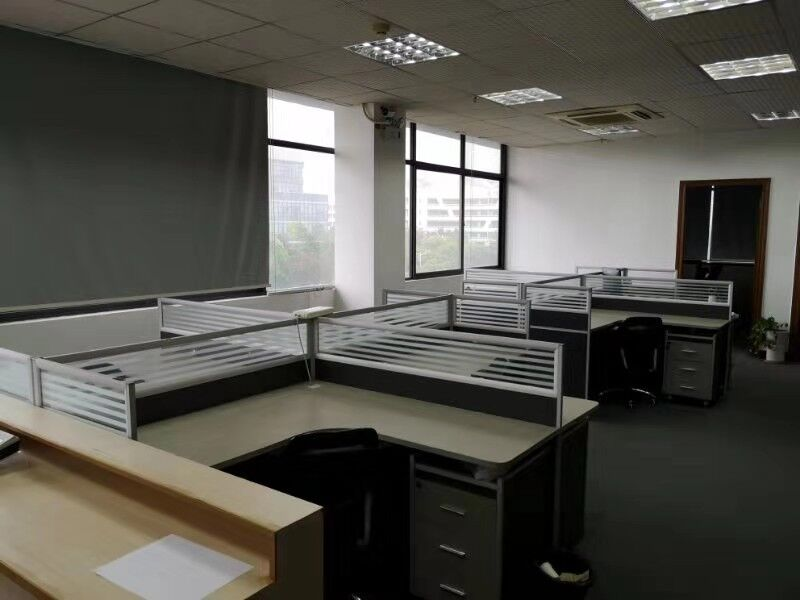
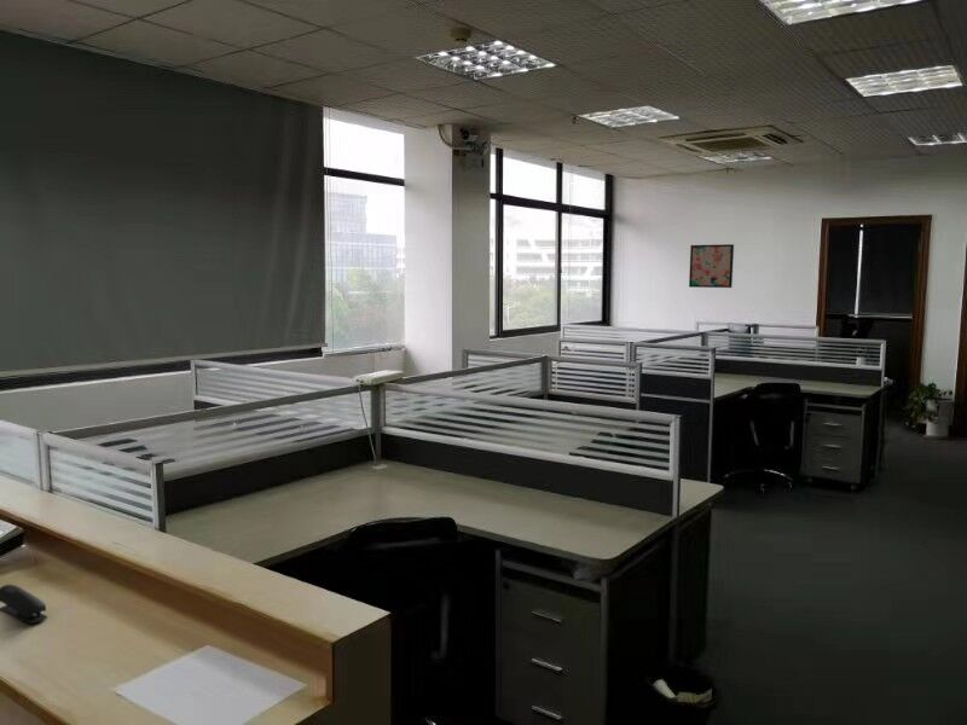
+ wall art (711, 266)
+ stapler (21, 602)
